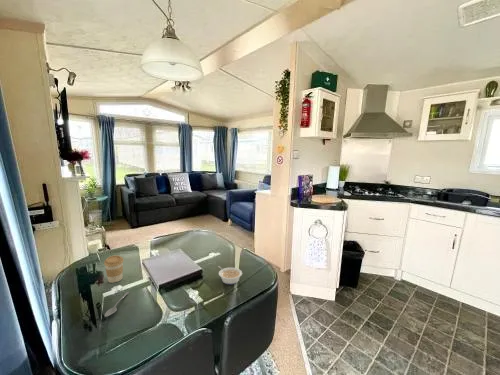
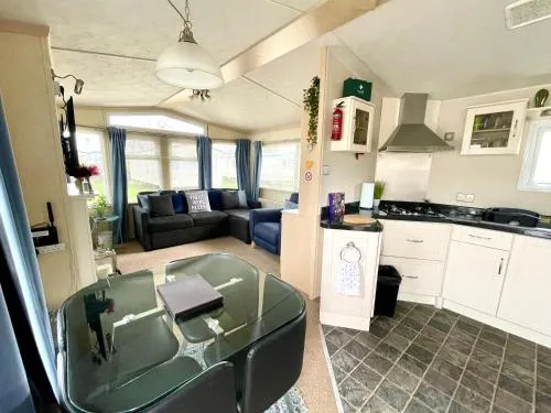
- spoon (117, 302)
- legume (229, 275)
- coffee cup (114, 268)
